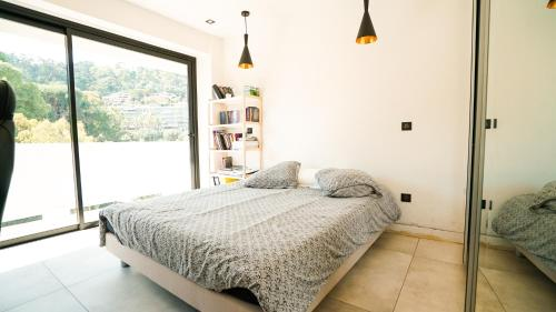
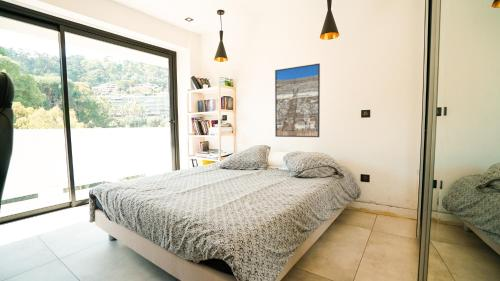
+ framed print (296, 102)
